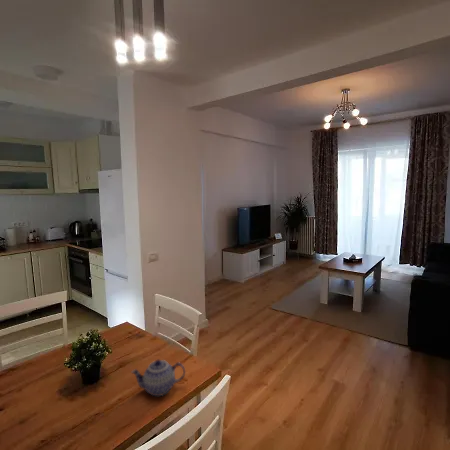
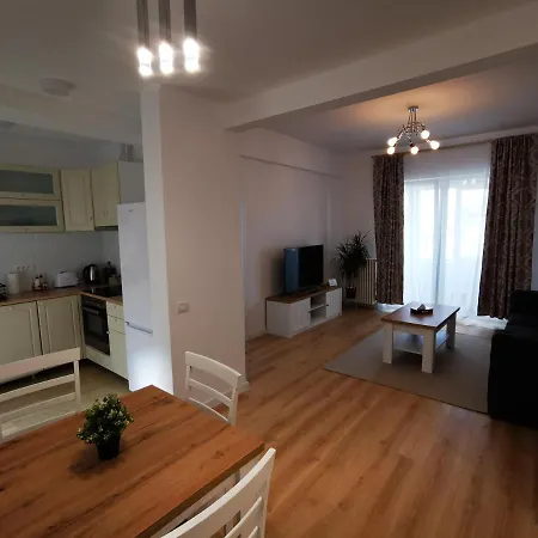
- teapot (158, 374)
